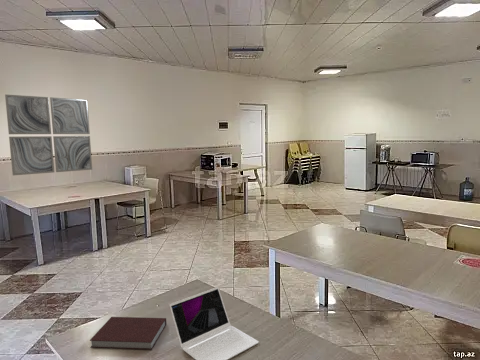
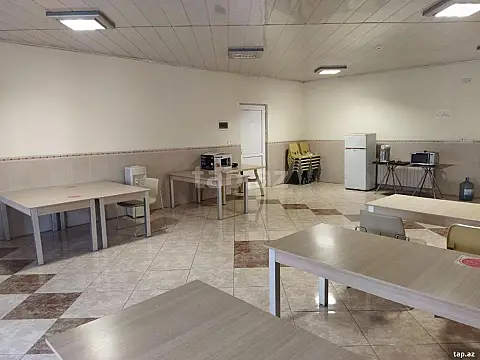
- notebook (130, 332)
- laptop (213, 321)
- wall art (51, 136)
